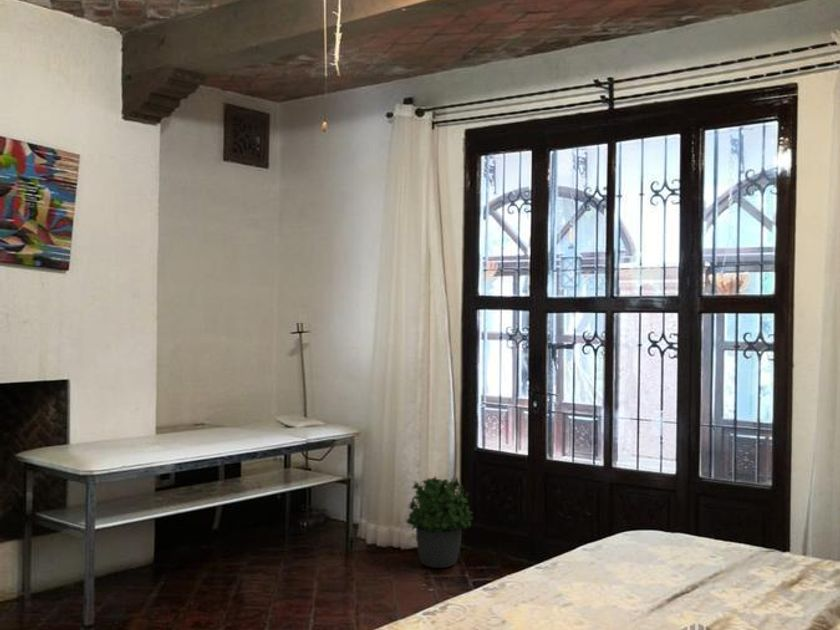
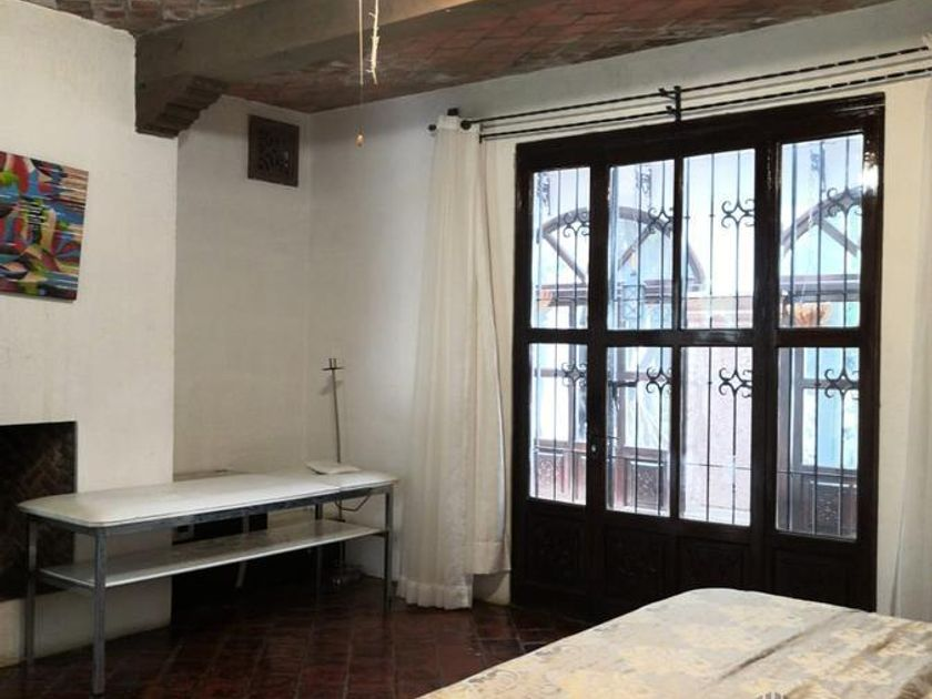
- potted plant (439, 519)
